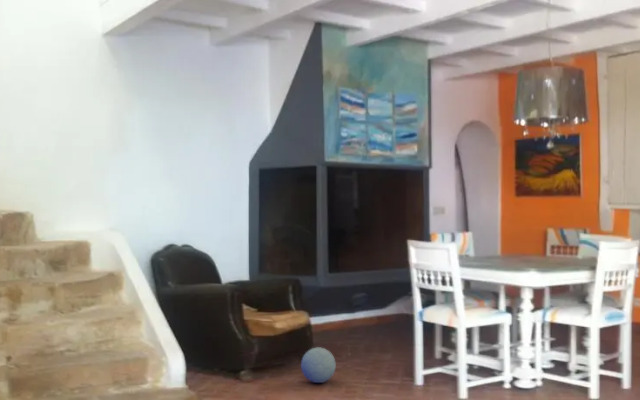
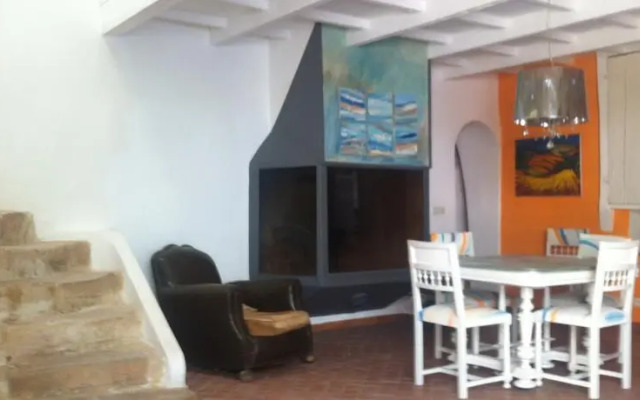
- ball (318, 365)
